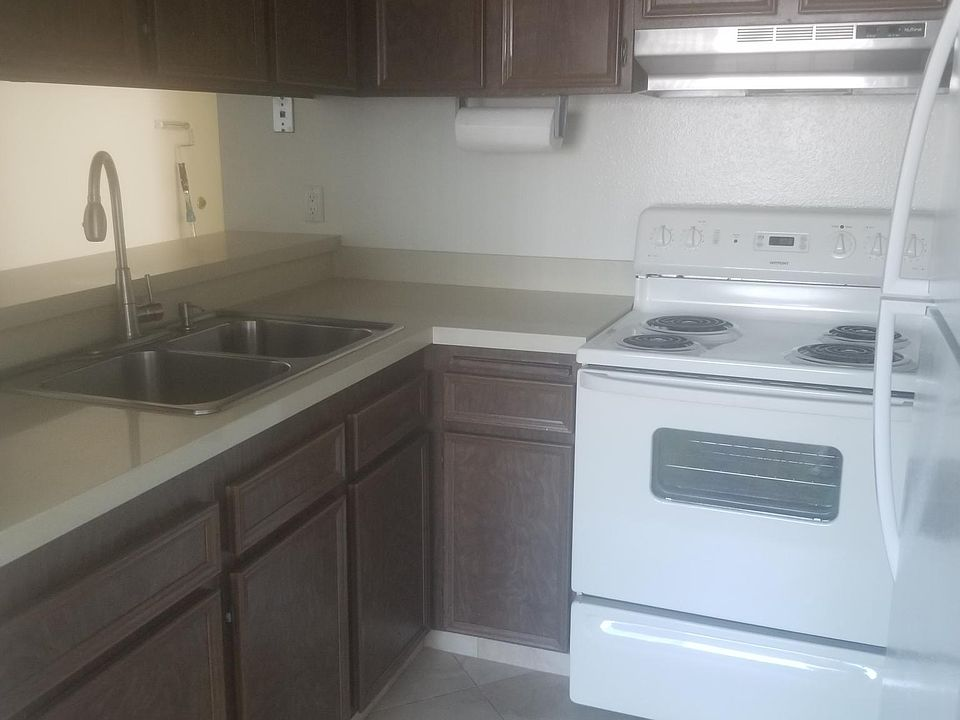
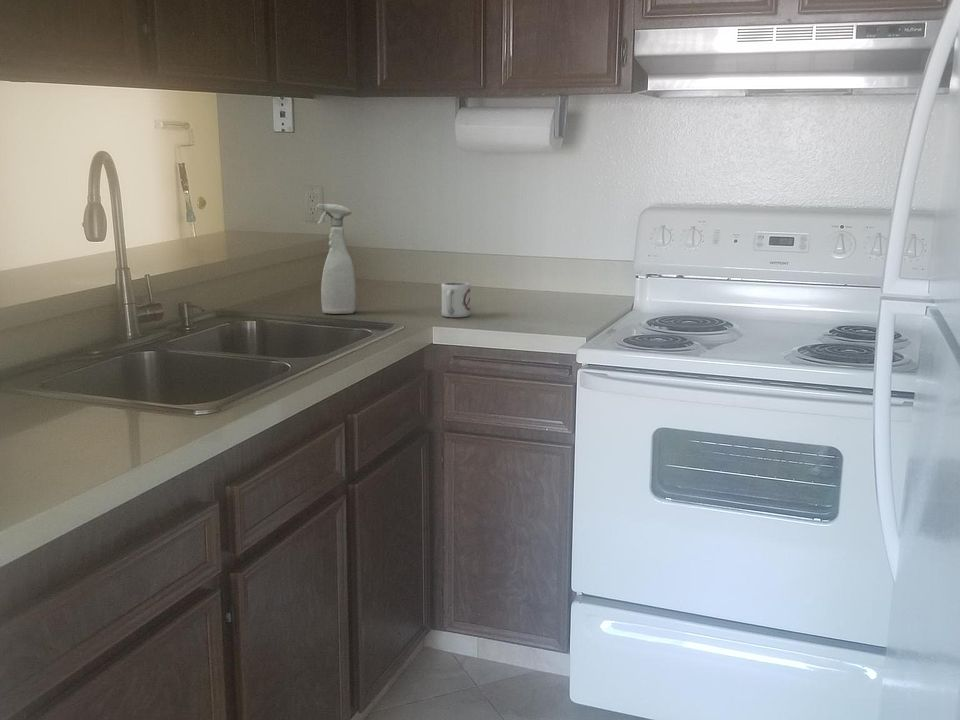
+ spray bottle (338, 258)
+ cup (454, 300)
